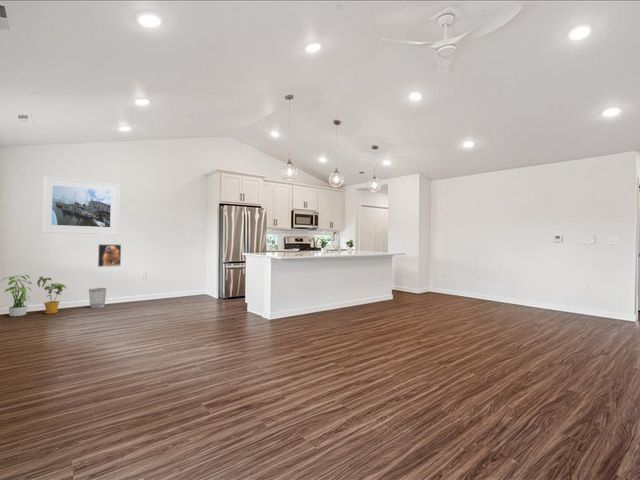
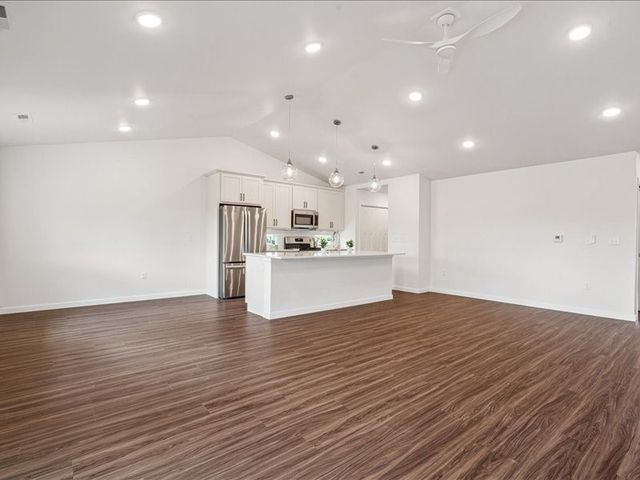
- potted plant (14, 295)
- house plant (51, 292)
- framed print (82, 207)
- wastebasket (97, 297)
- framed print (109, 255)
